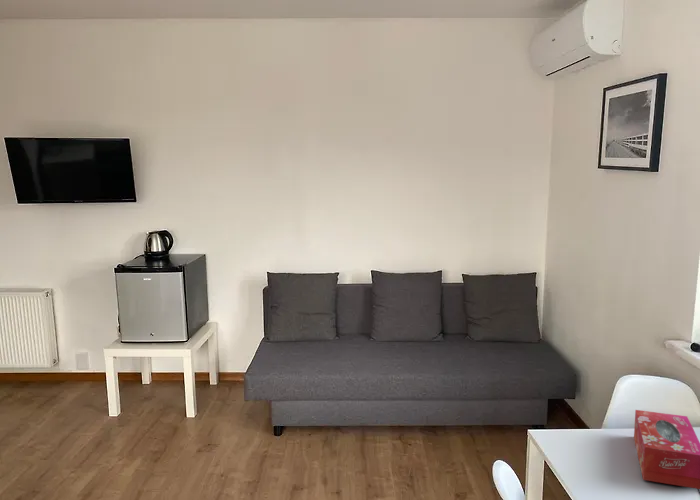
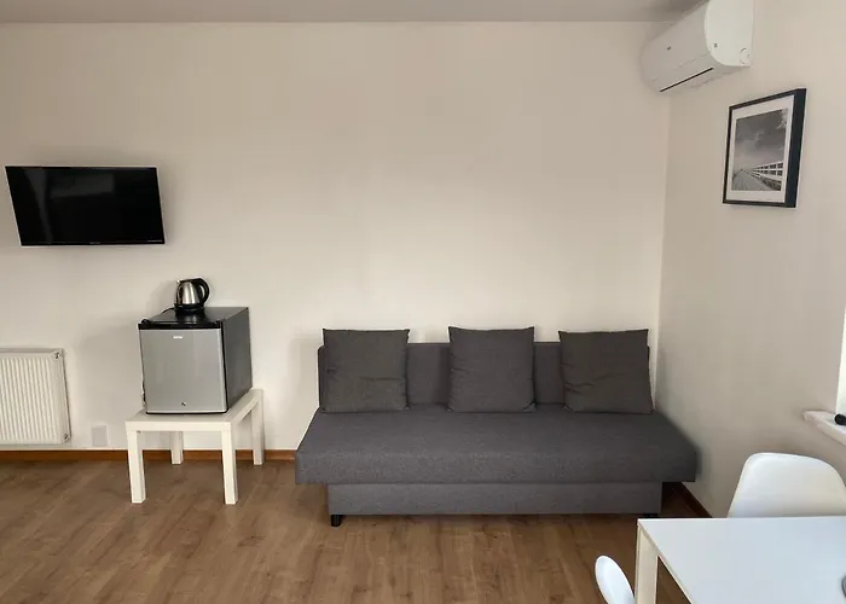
- tissue box (666, 446)
